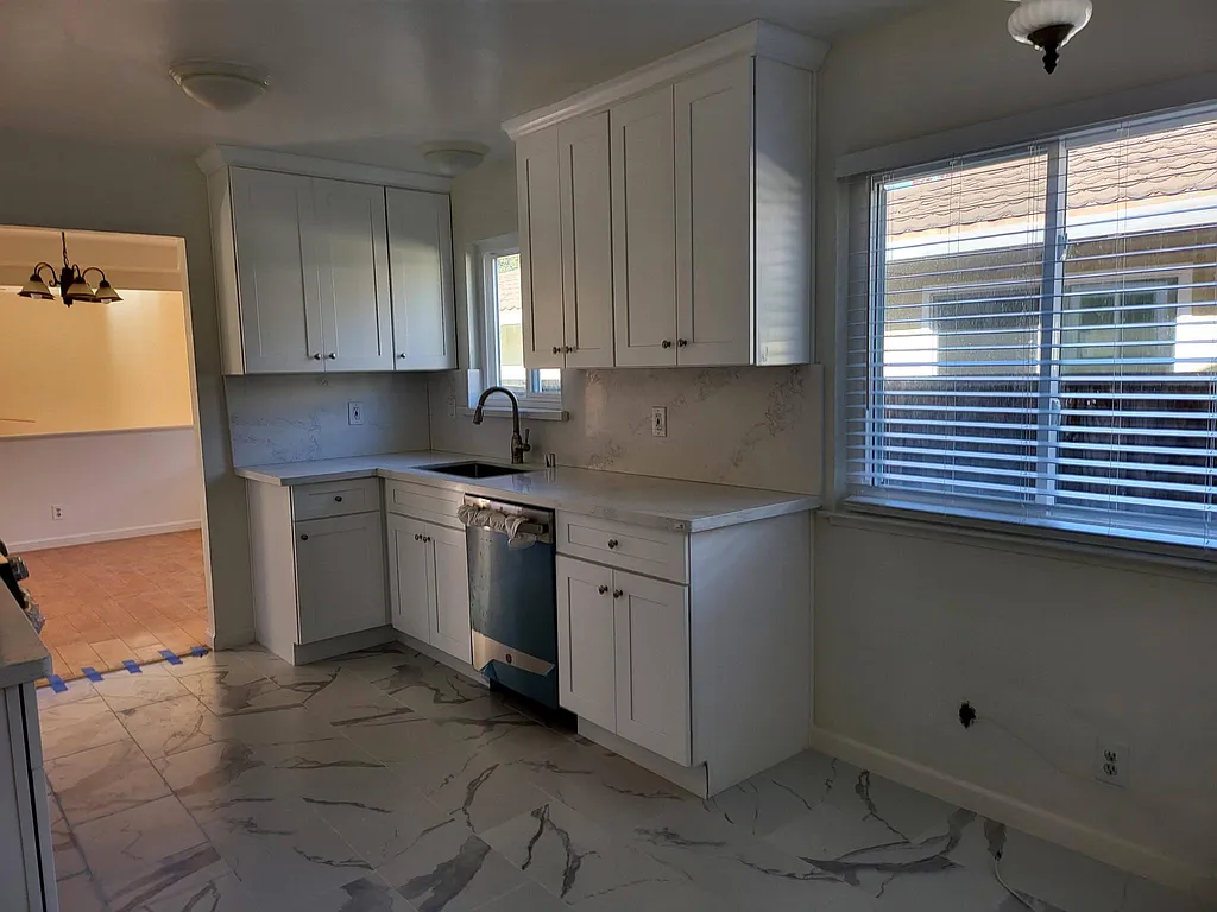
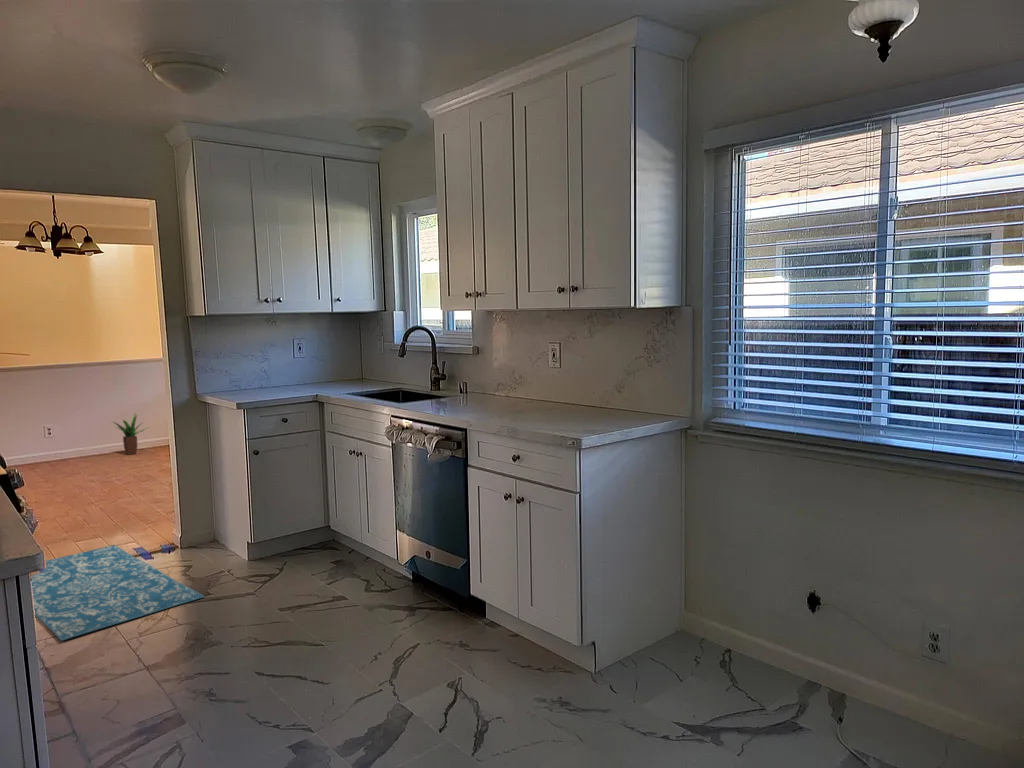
+ potted plant (131, 433)
+ rug (92, 584)
